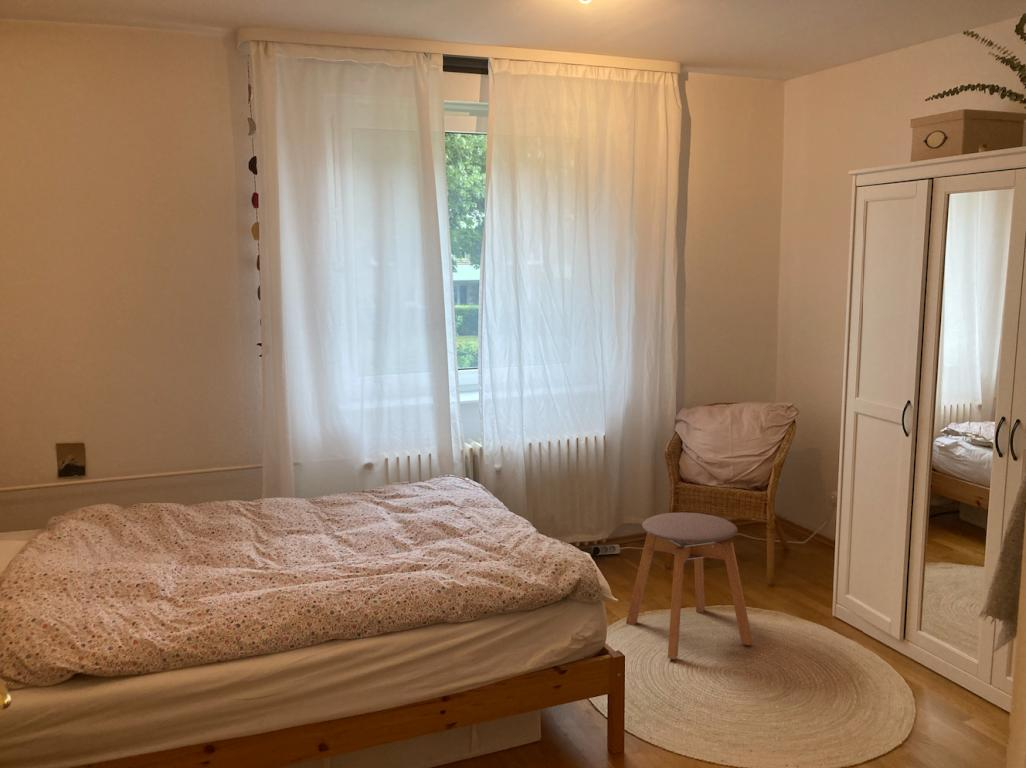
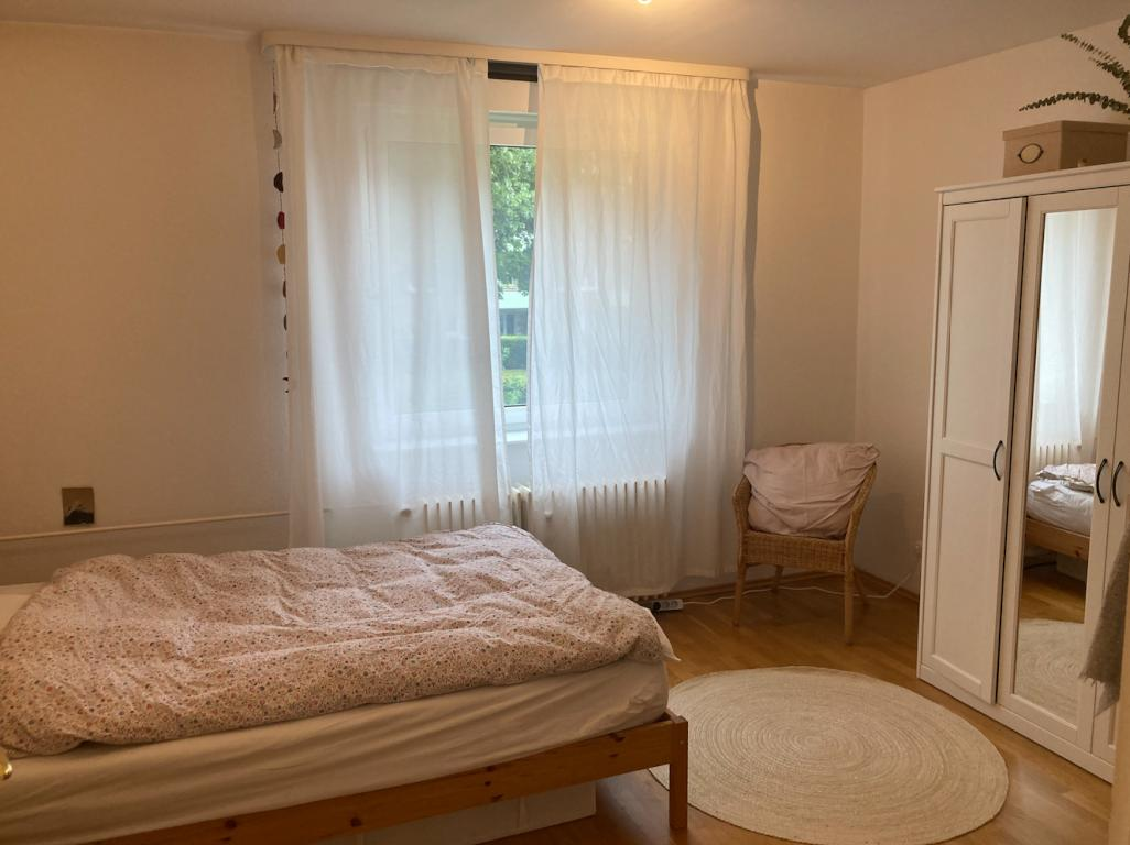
- stool (682, 577)
